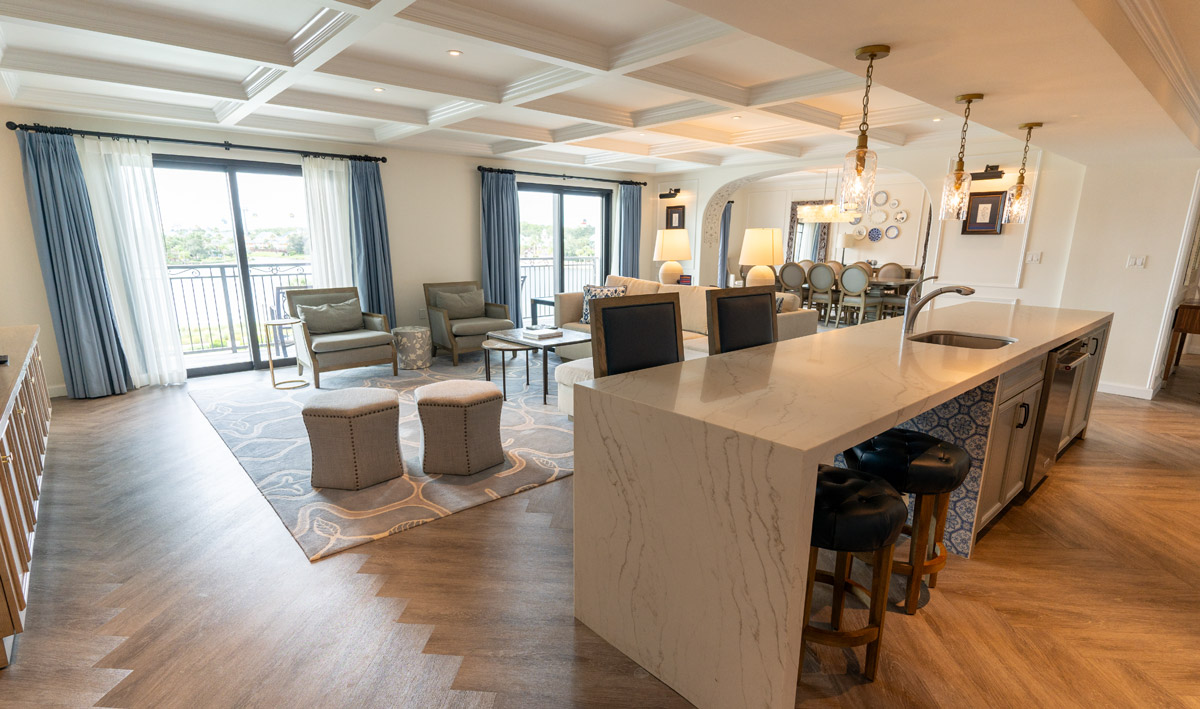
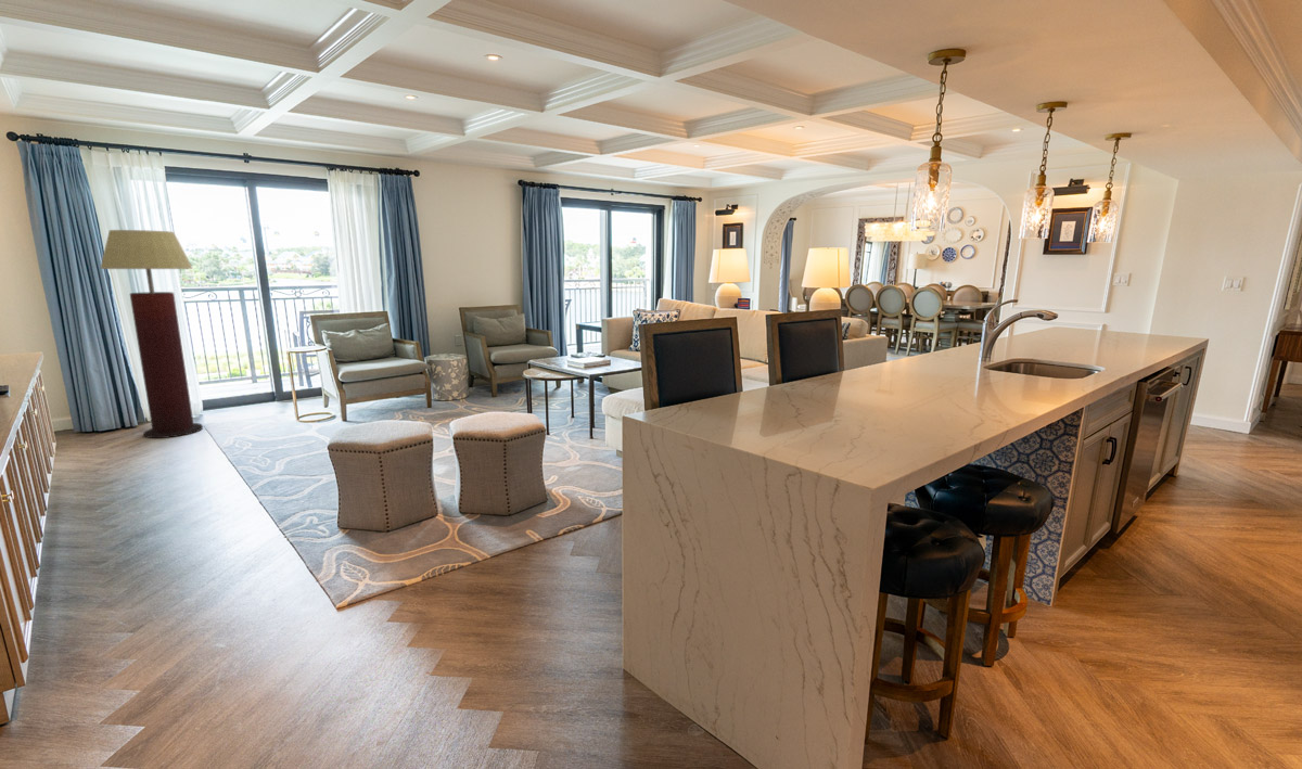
+ floor lamp (158, 334)
